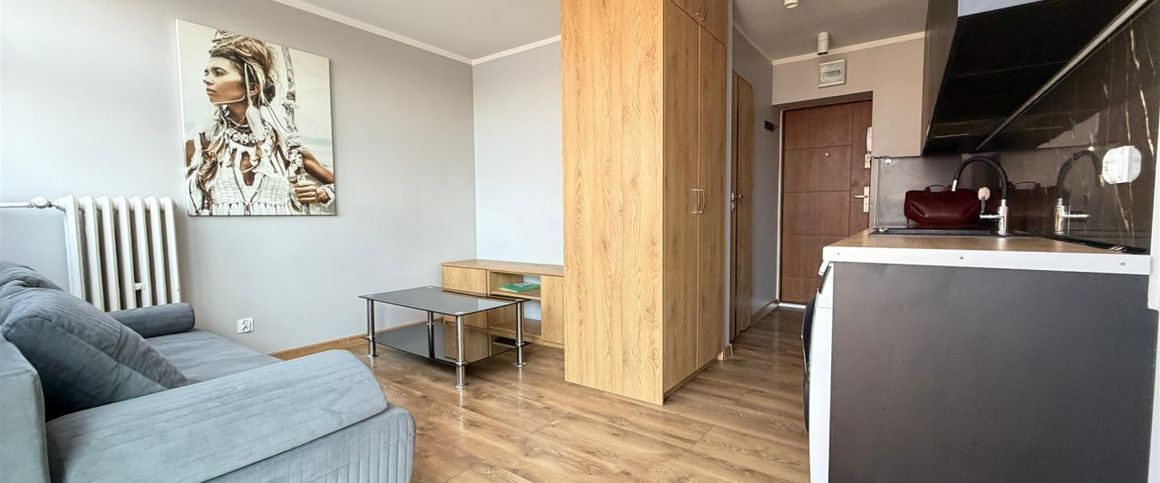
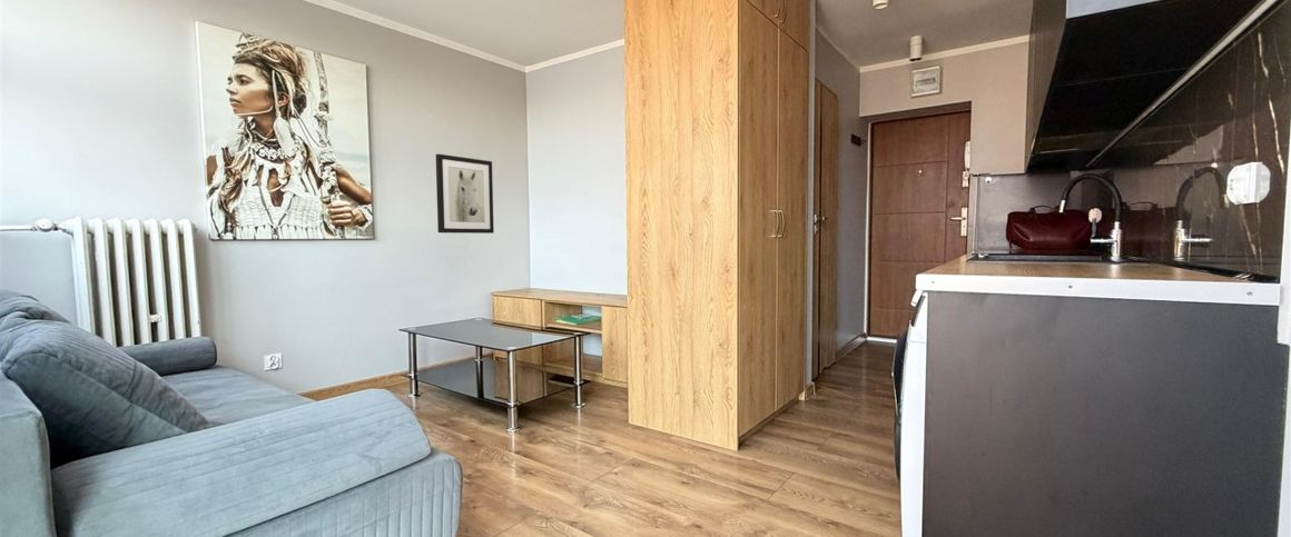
+ wall art (465, 195)
